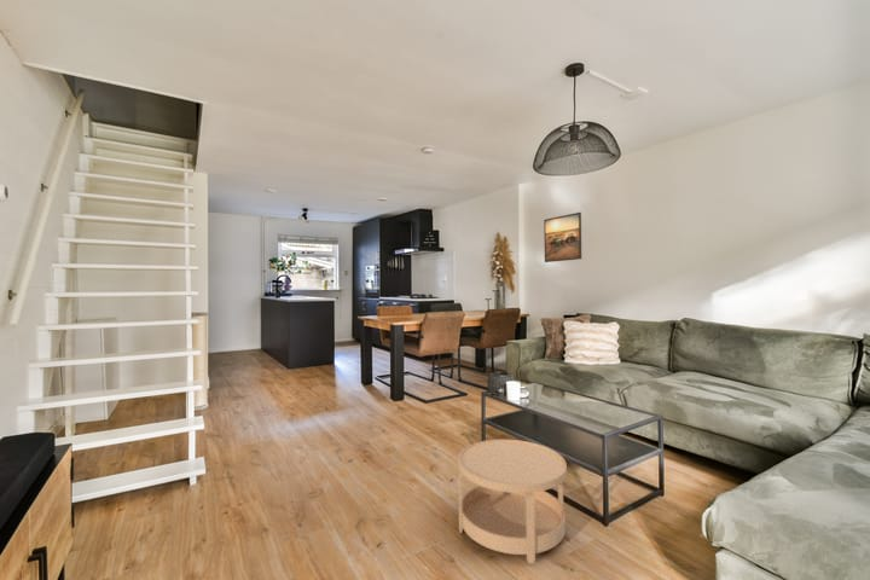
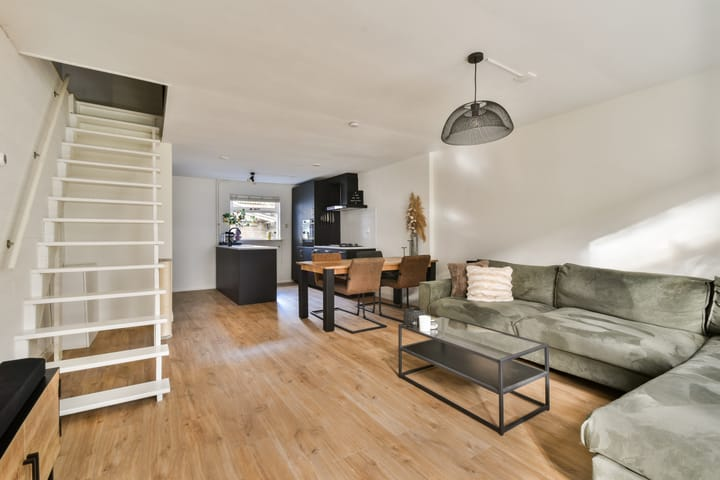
- side table (511, 493)
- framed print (562, 238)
